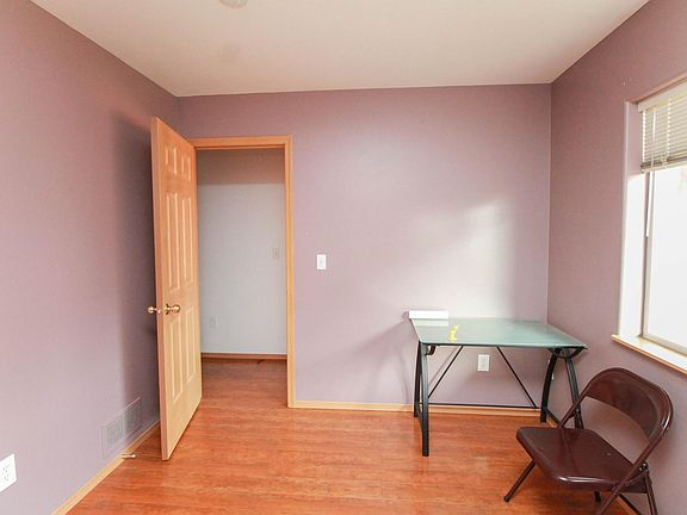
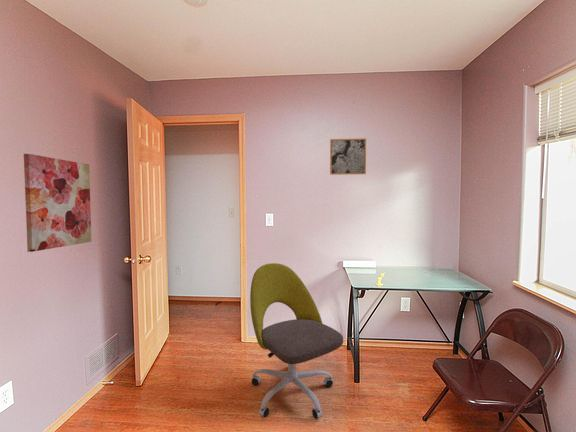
+ wall art (347, 156)
+ office chair (291, 332)
+ wall art (61, 203)
